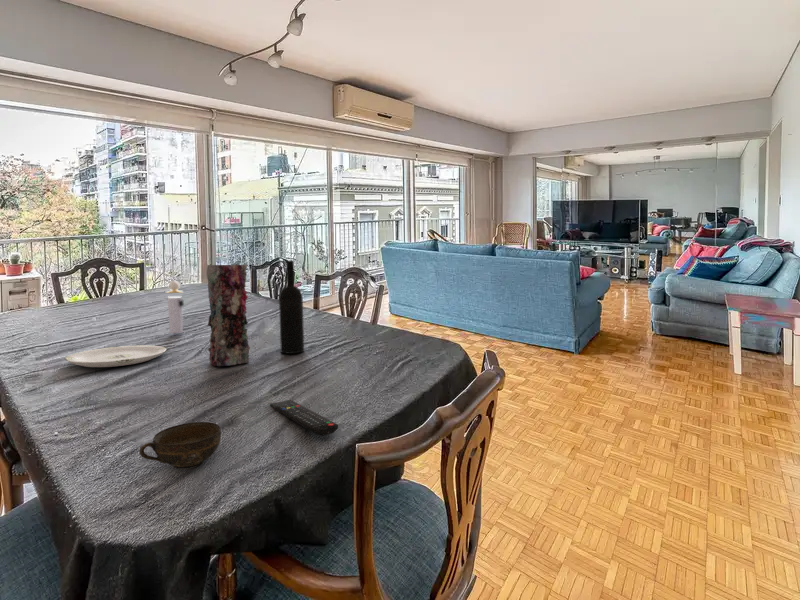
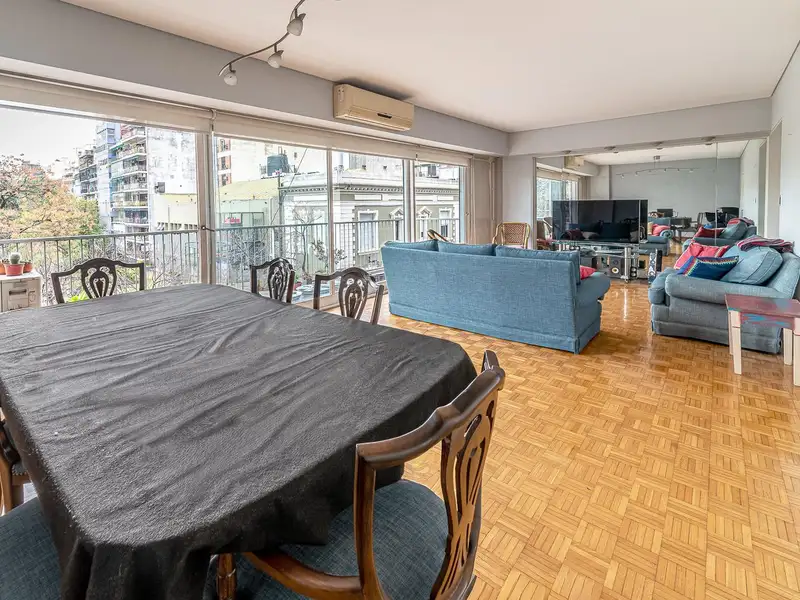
- cup (181, 449)
- wine bottle (291, 306)
- perfume bottle (175, 307)
- remote control (302, 416)
- vase (228, 314)
- plate (118, 356)
